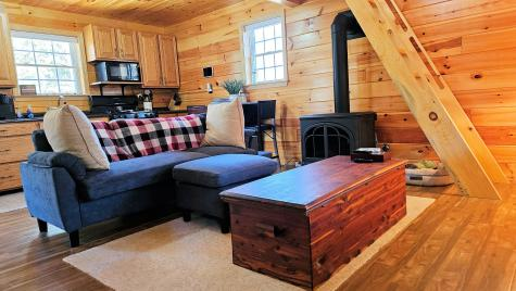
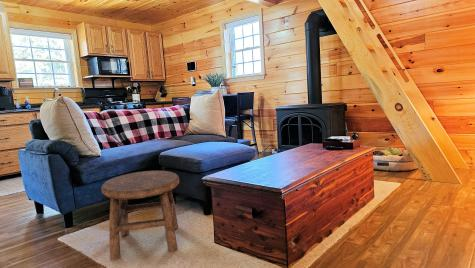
+ stool (144, 209)
